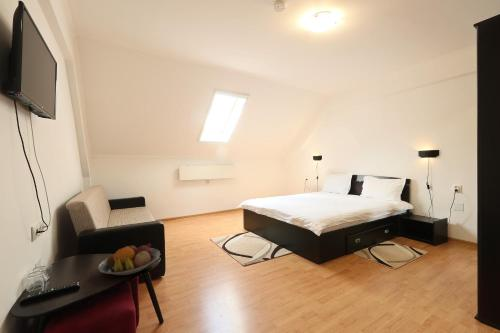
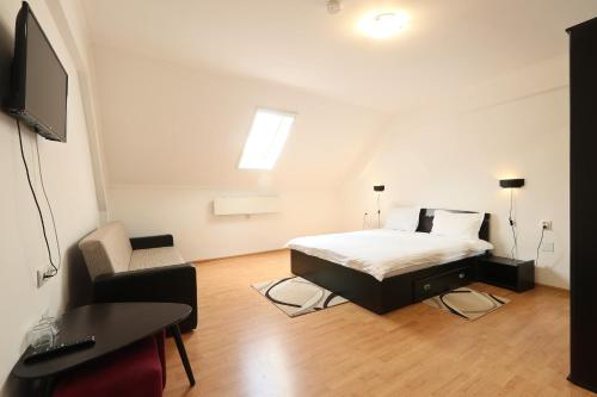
- fruit bowl (130, 256)
